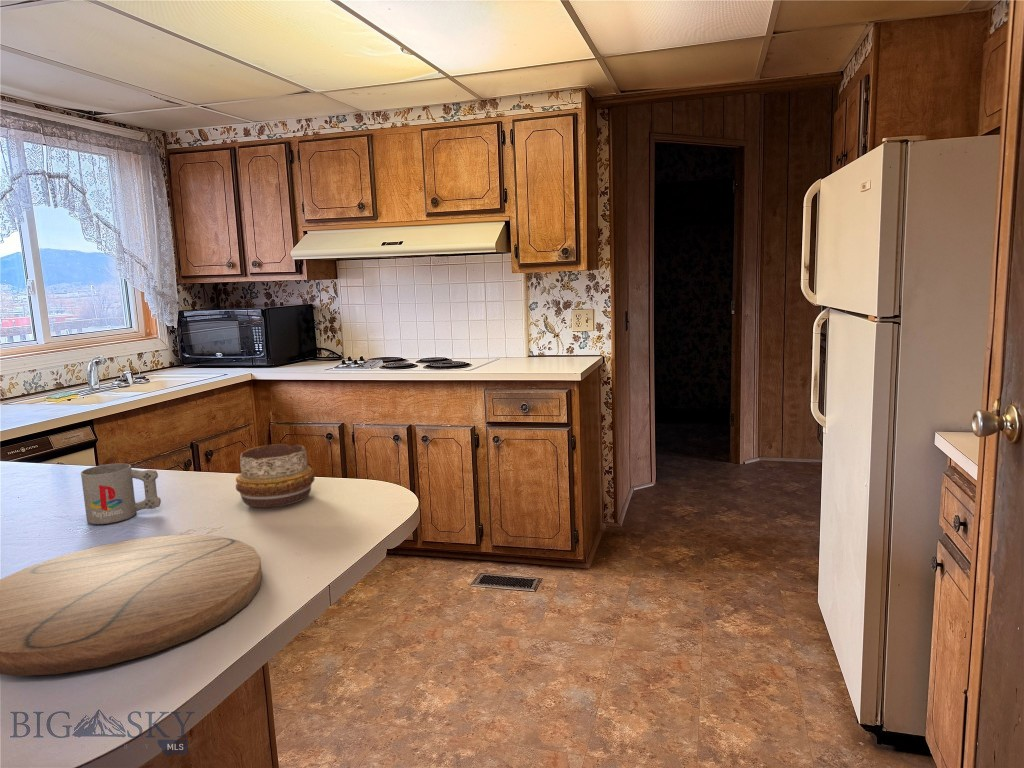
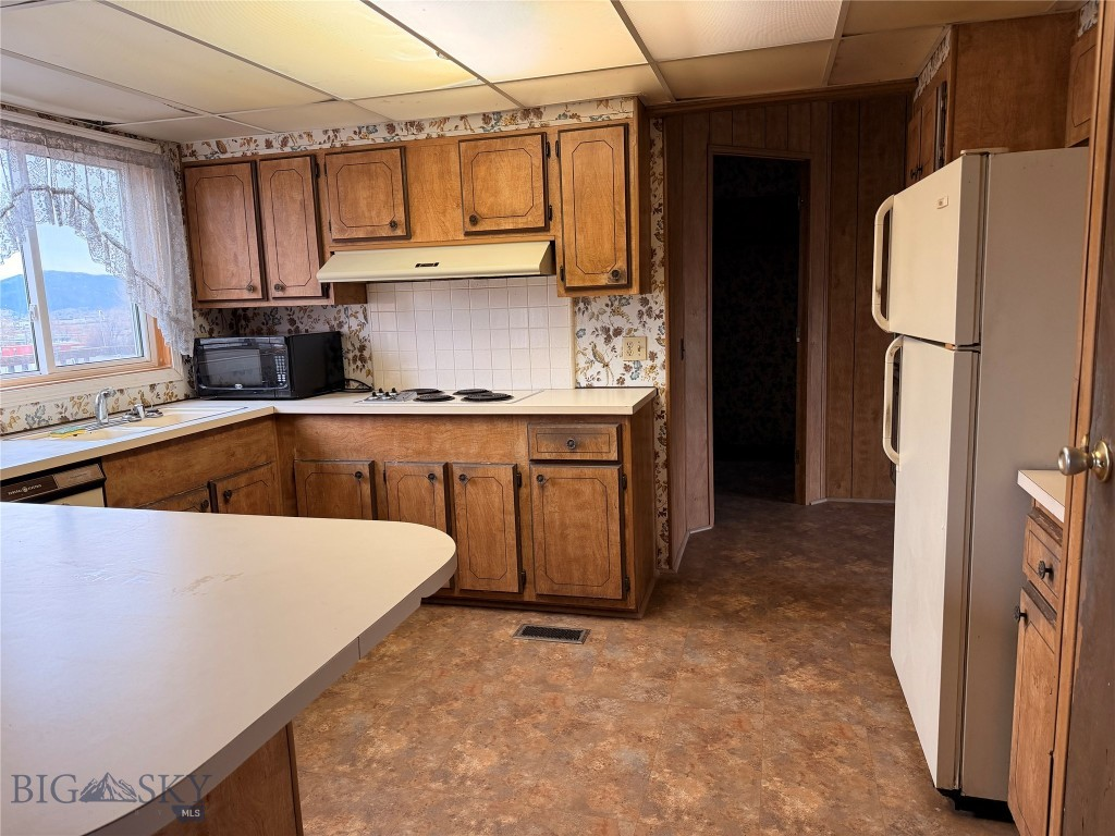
- decorative bowl (275, 475)
- cutting board (120, 592)
- mug (122, 491)
